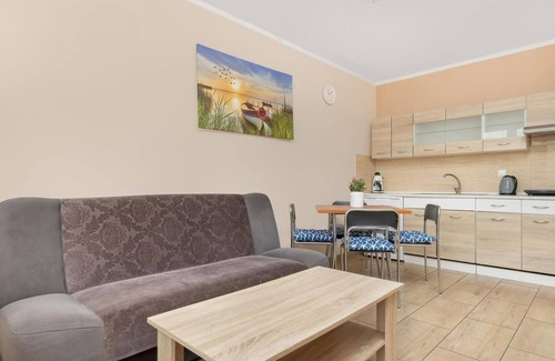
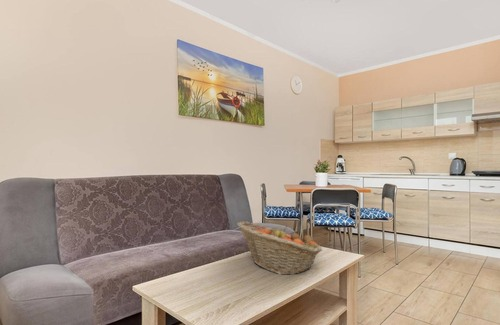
+ fruit basket (277, 242)
